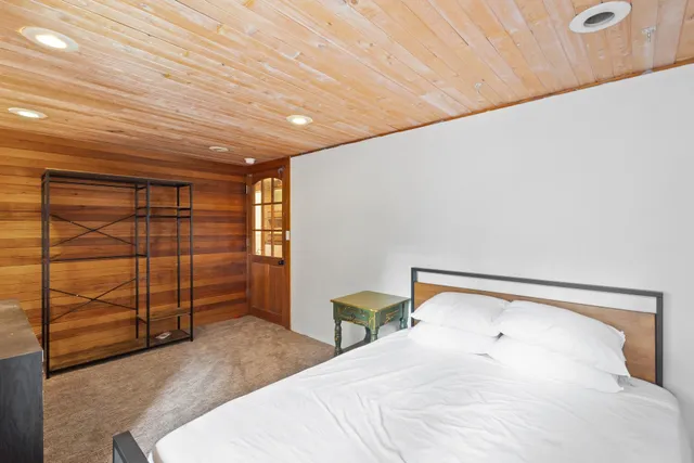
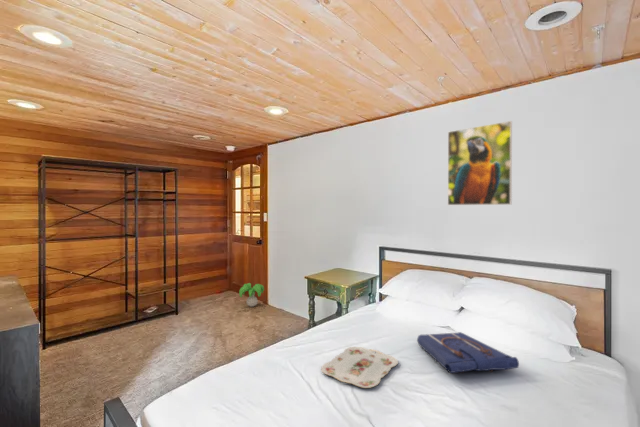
+ serving tray (360, 365)
+ decorative plant (251, 295)
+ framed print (477, 166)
+ tote bag (460, 349)
